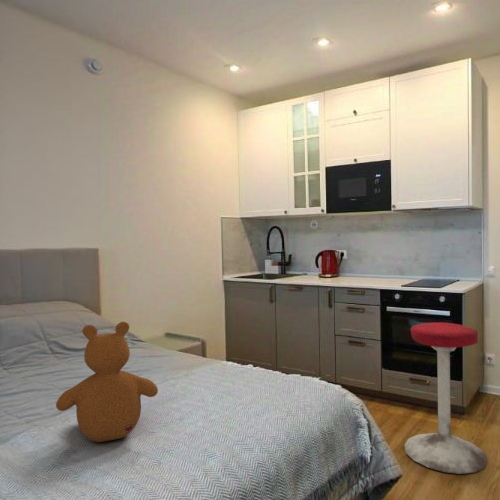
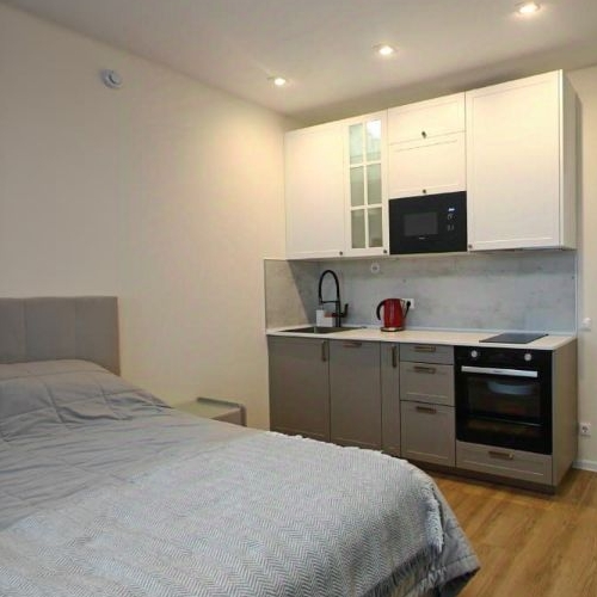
- teddy bear (107, 375)
- stool (443, 390)
